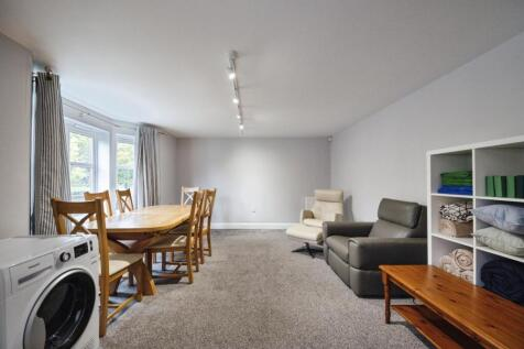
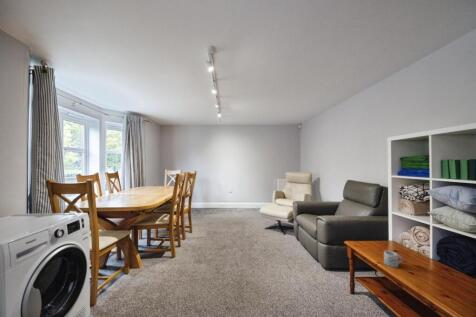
+ mug (393, 258)
